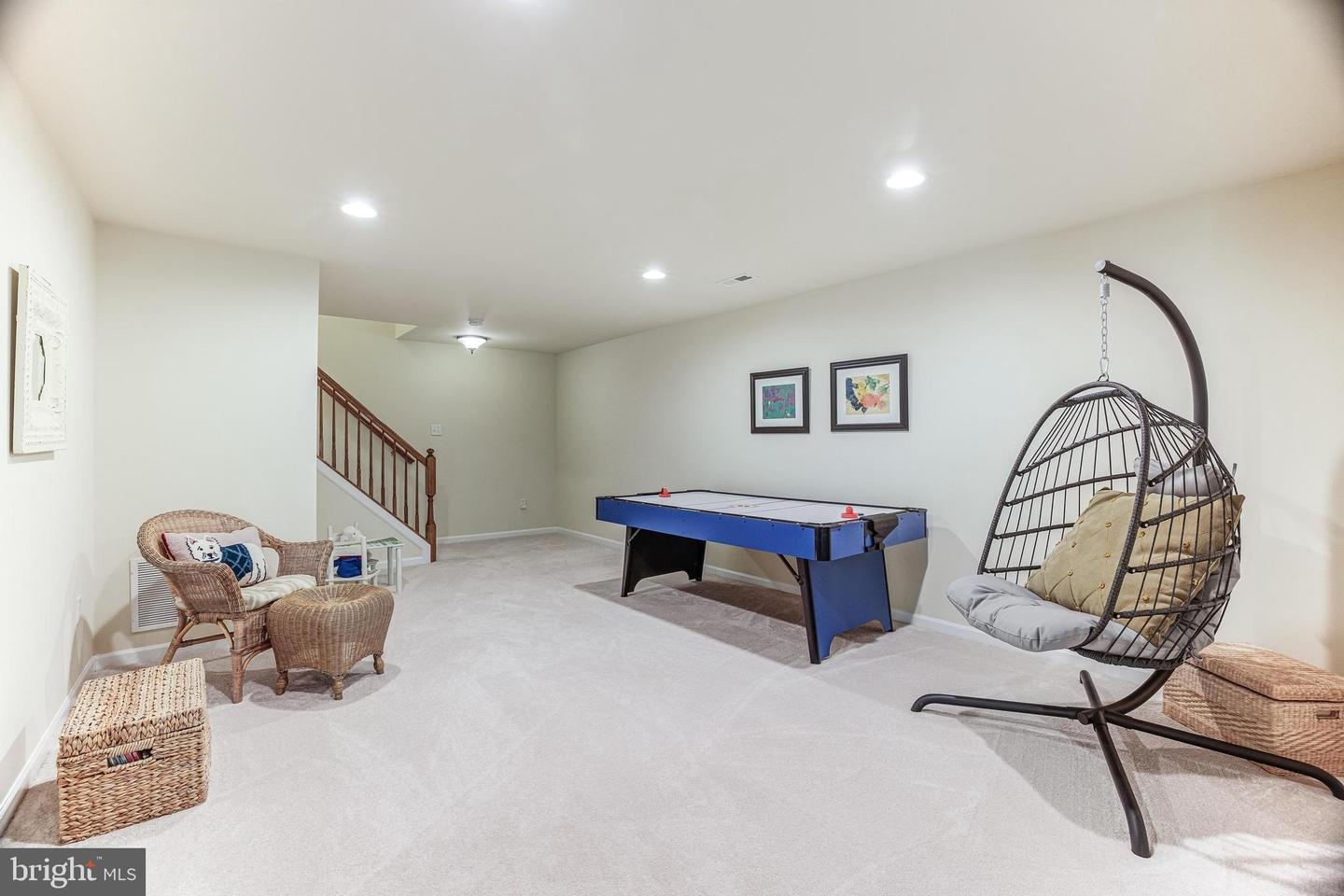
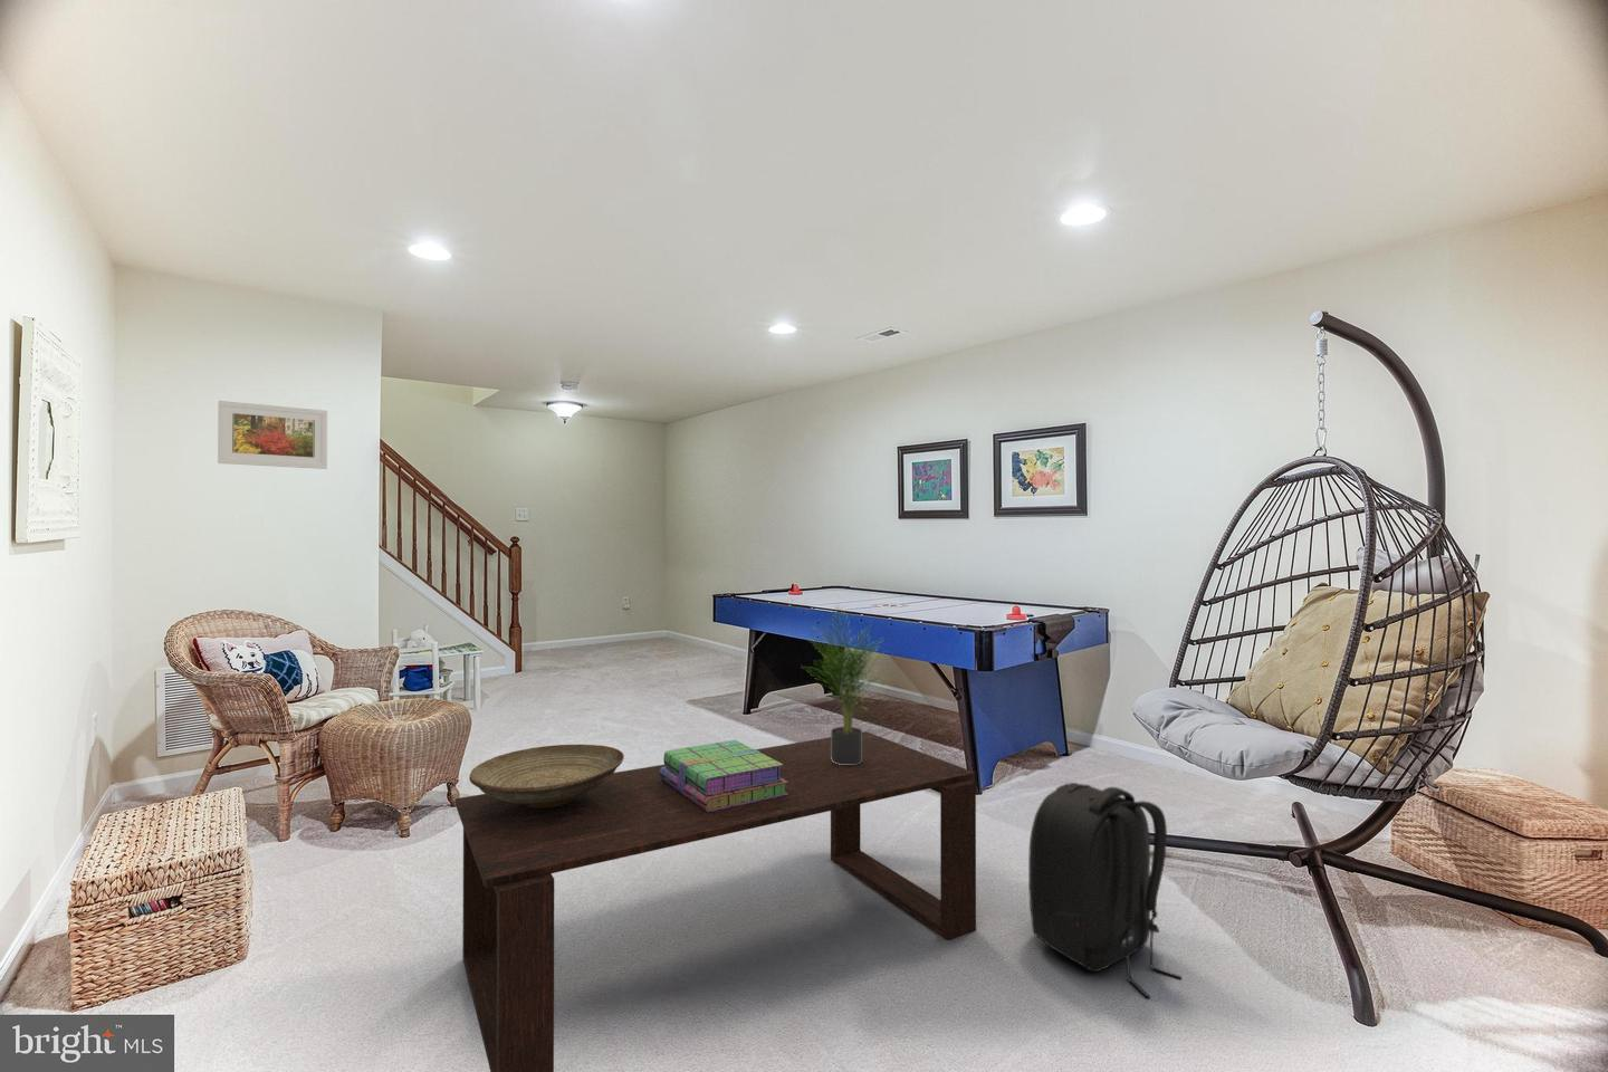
+ decorative bowl (549, 779)
+ coffee table (724, 834)
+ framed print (274, 436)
+ stack of books (721, 770)
+ potted plant (849, 684)
+ backpack (1101, 870)
